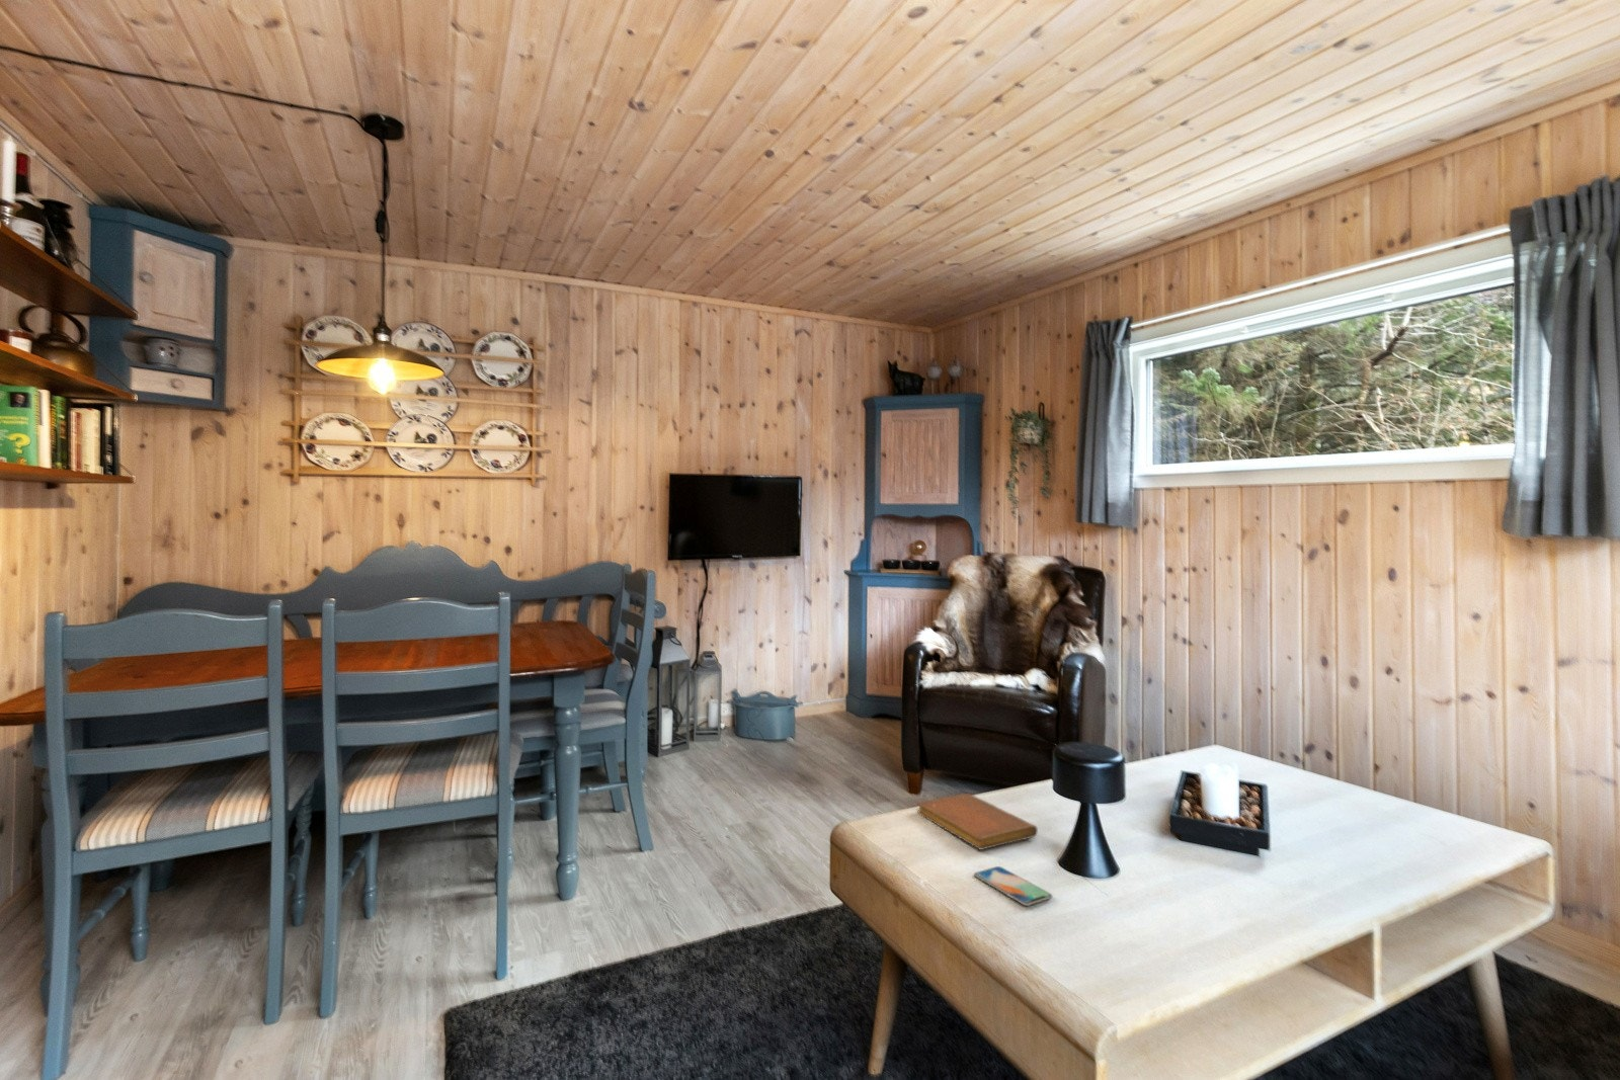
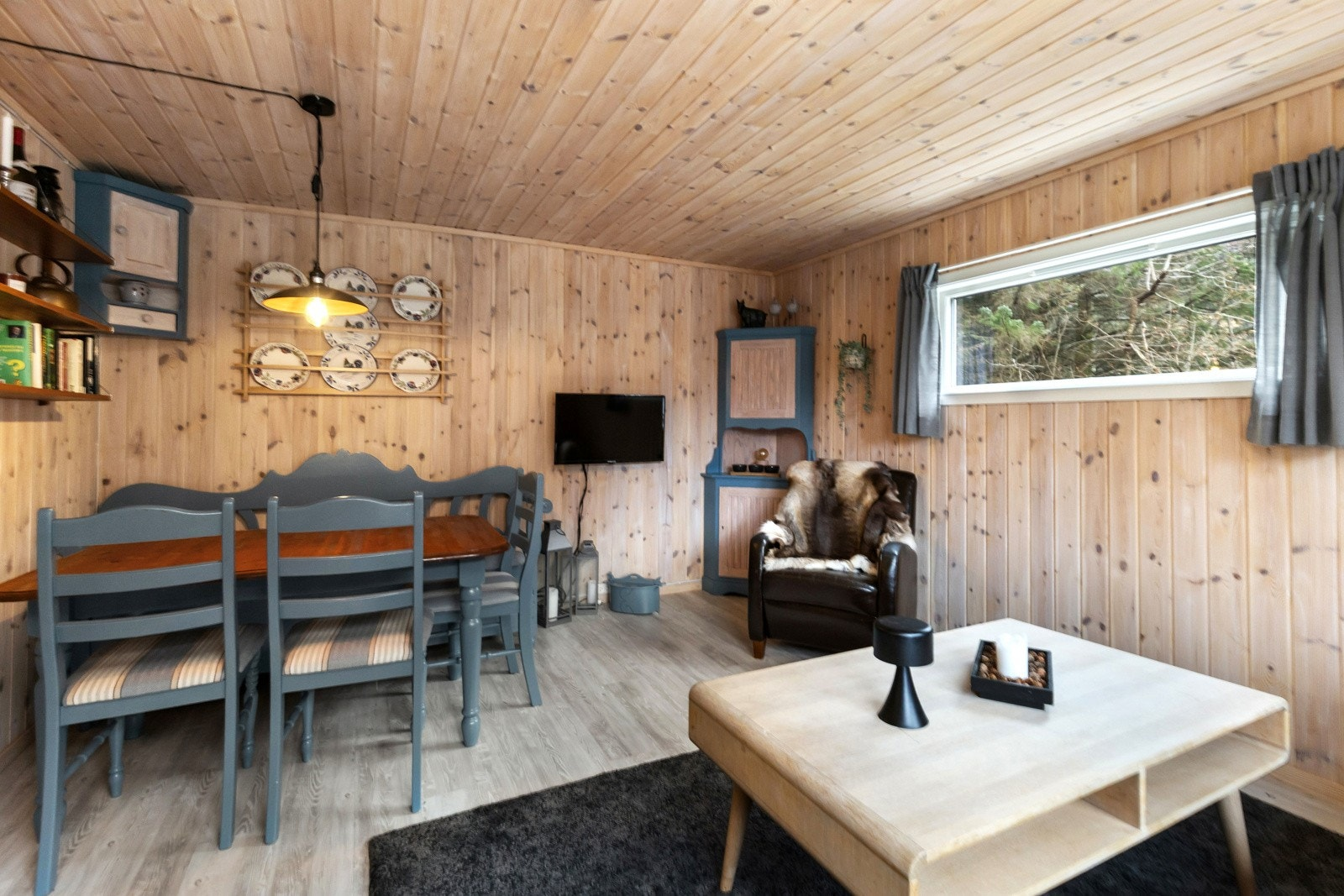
- notebook (974, 818)
- smartphone (1011, 885)
